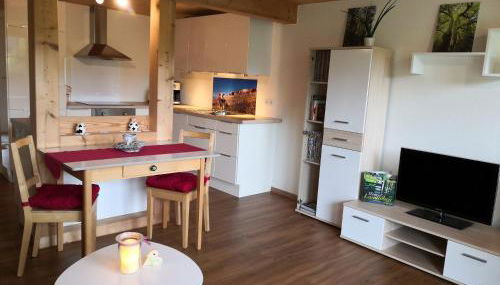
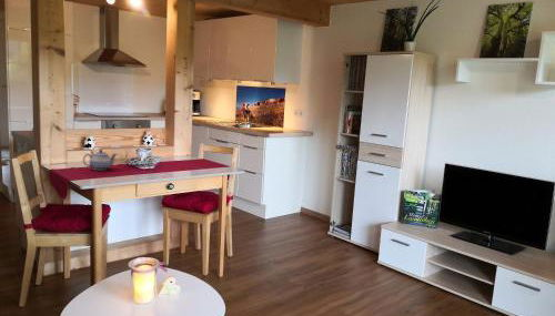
+ teapot (100, 159)
